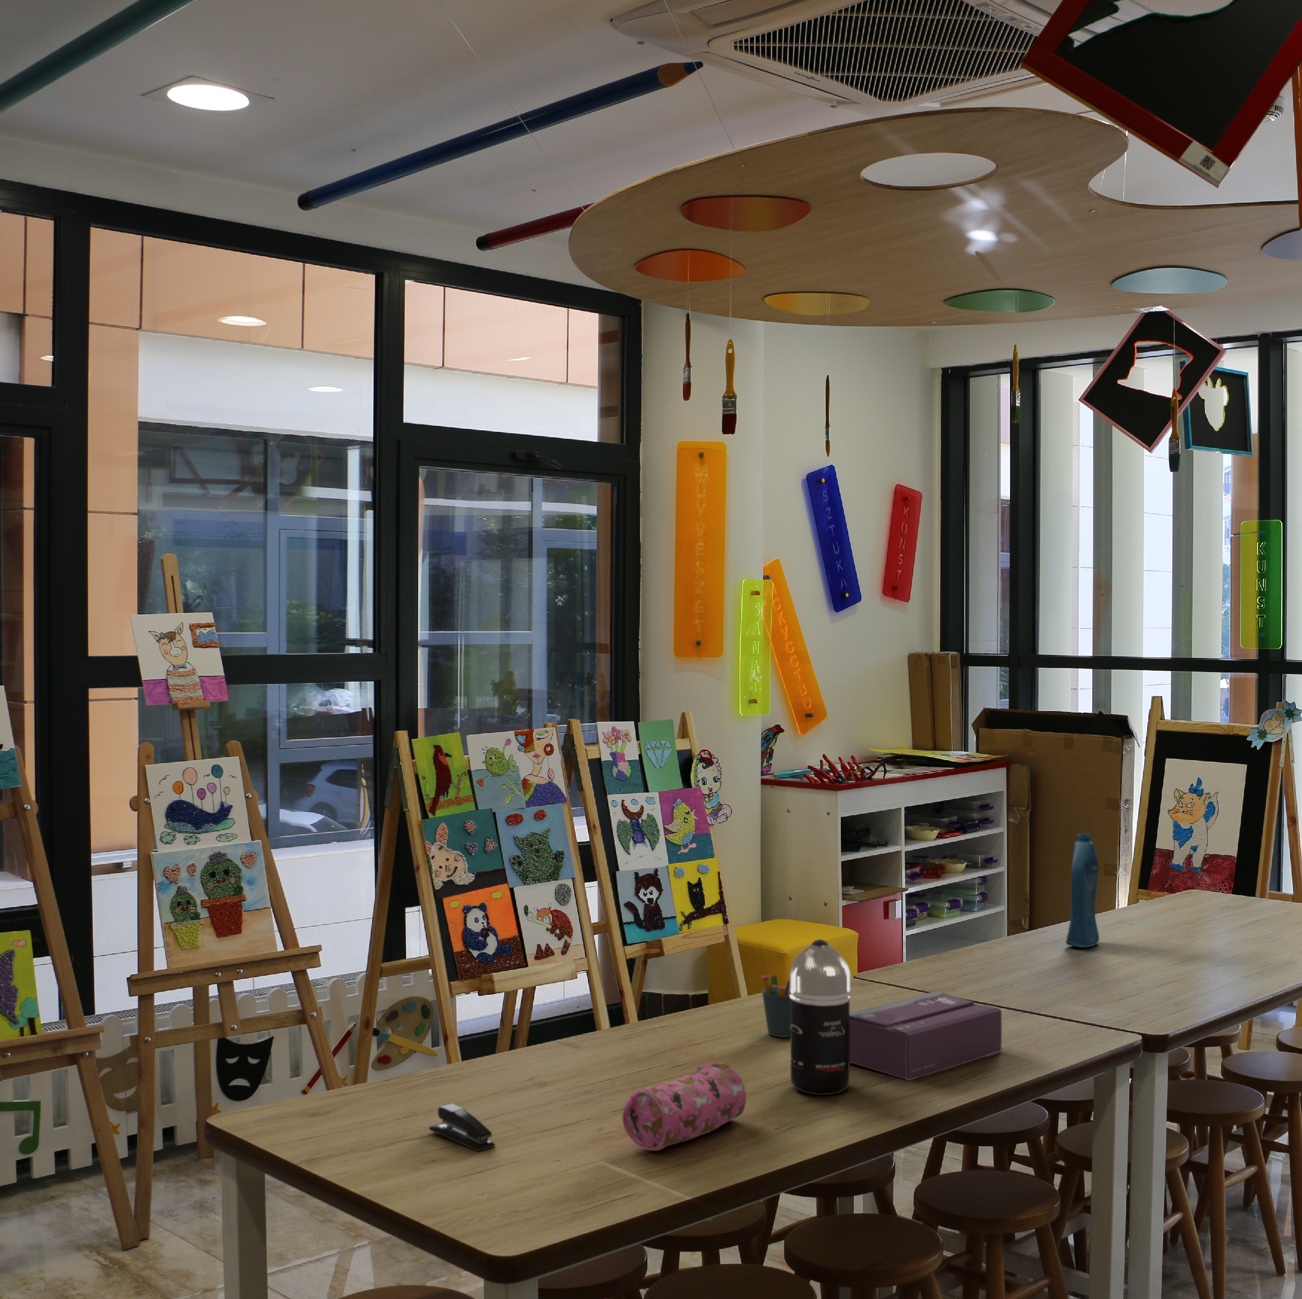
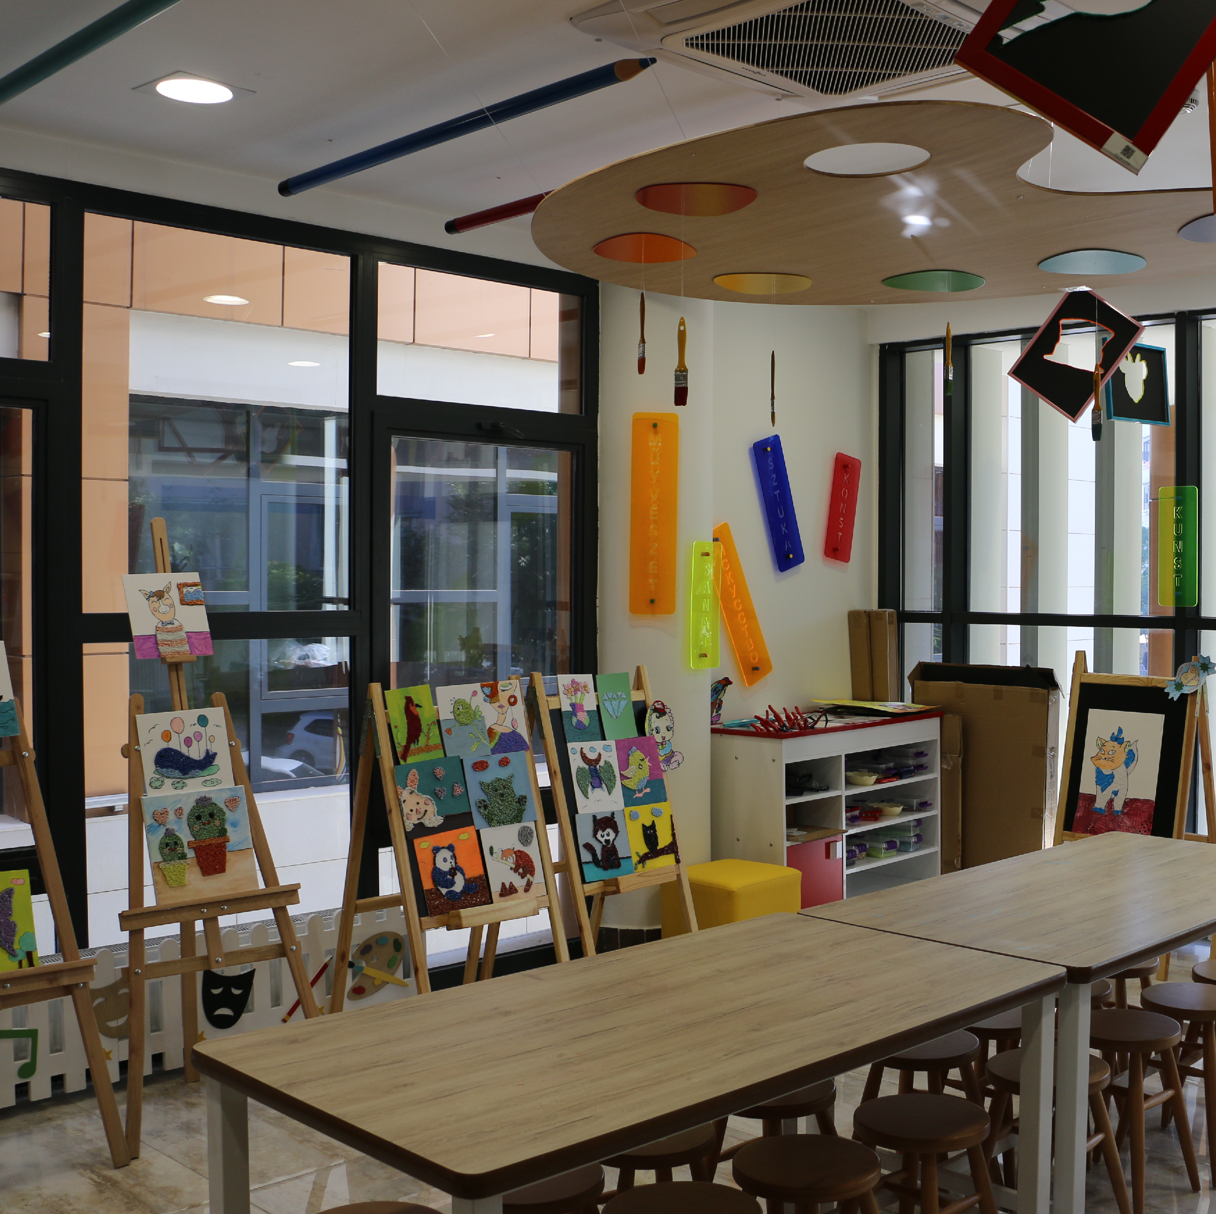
- bottle (1083, 889)
- spray bottle (820, 1014)
- pencil case (686, 1105)
- stapler (462, 1124)
- pen holder (781, 1000)
- tissue box (922, 1033)
